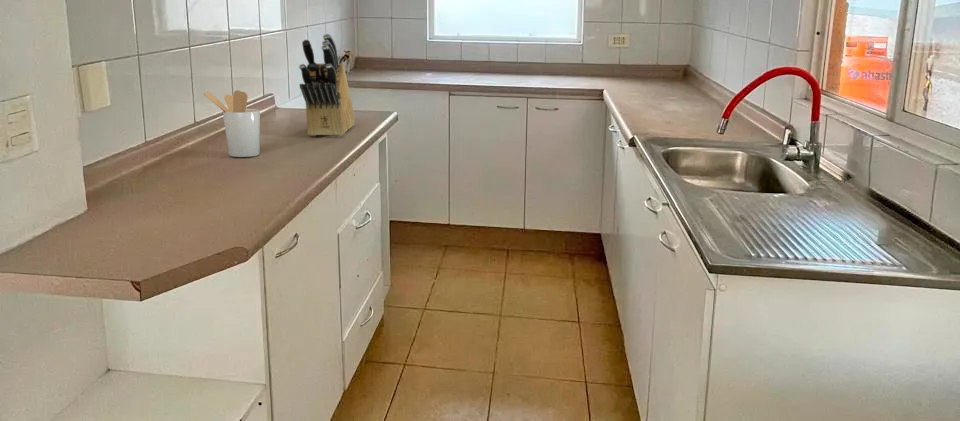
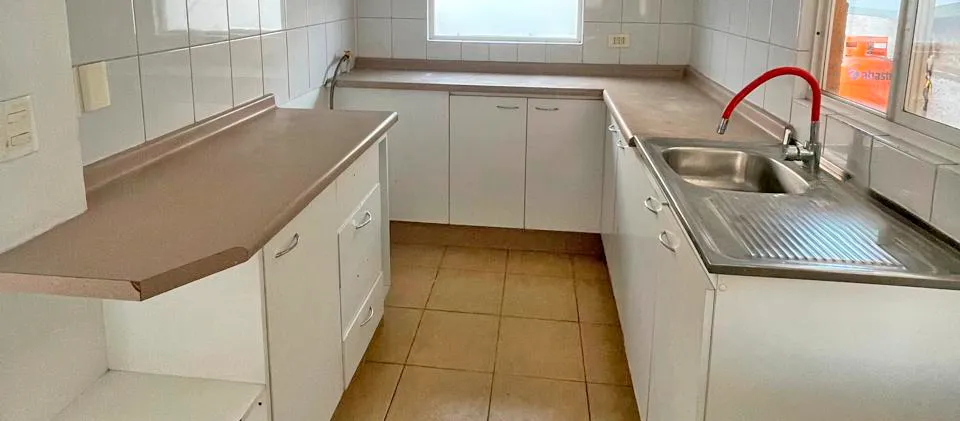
- utensil holder (232, 122)
- knife block (327, 83)
